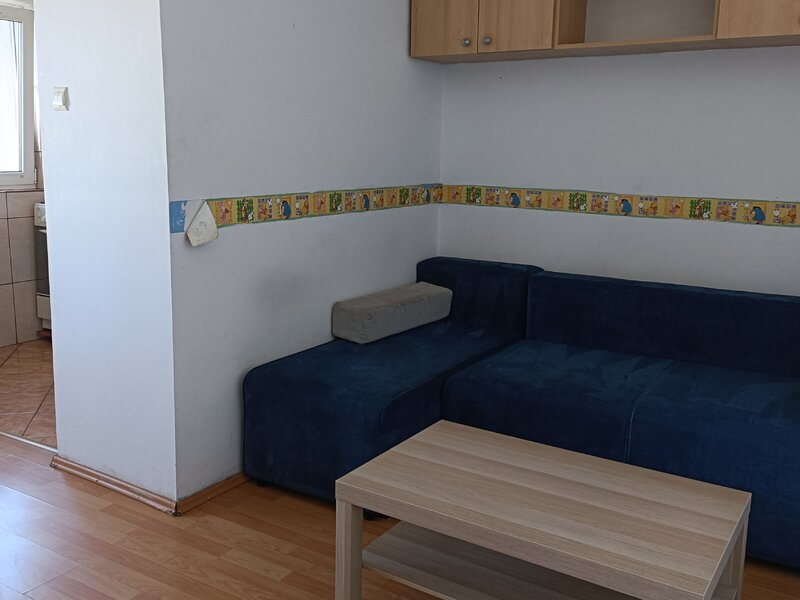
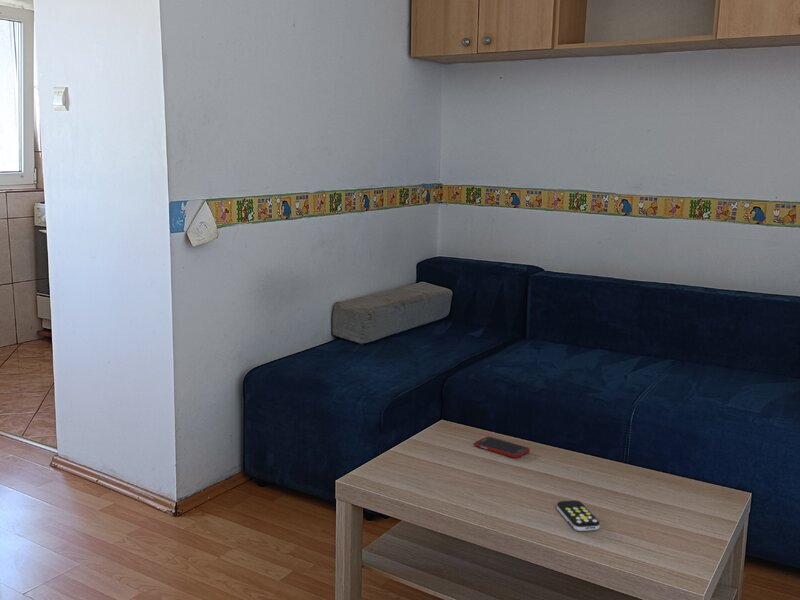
+ cell phone (501, 447)
+ remote control (577, 514)
